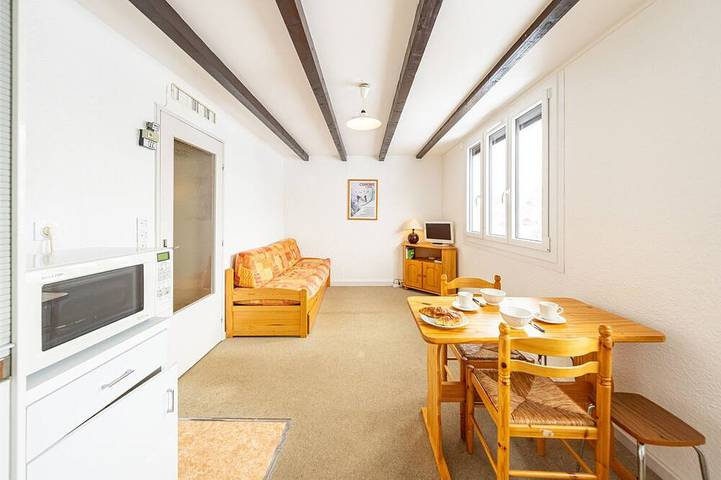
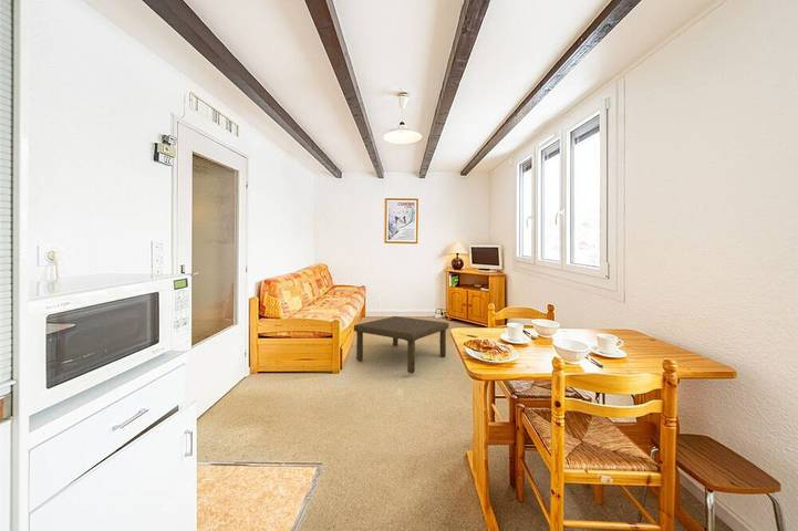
+ coffee table (402, 339)
